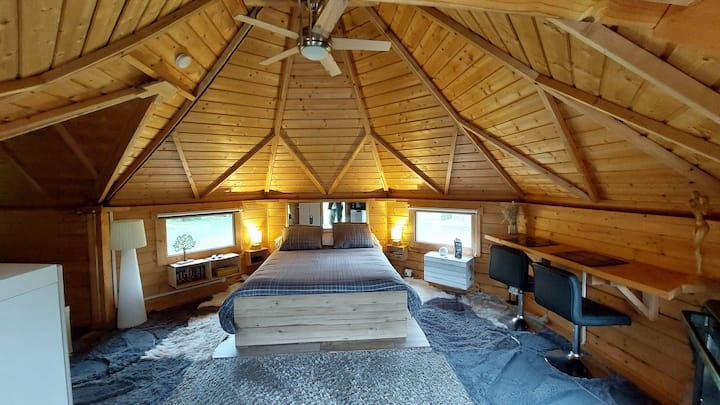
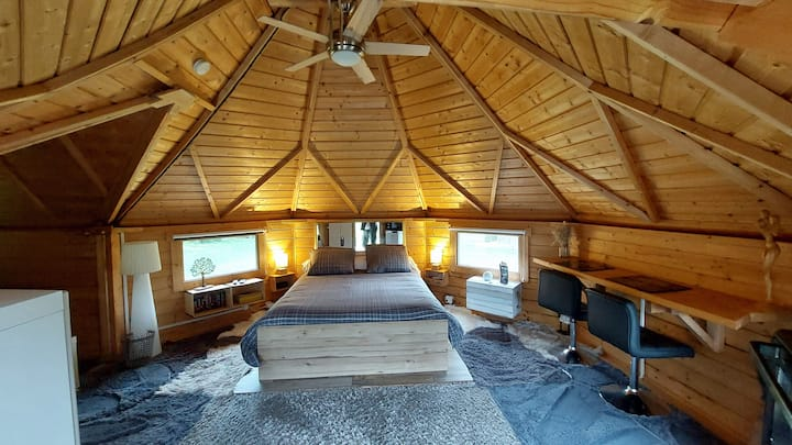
+ wastebasket (138, 348)
